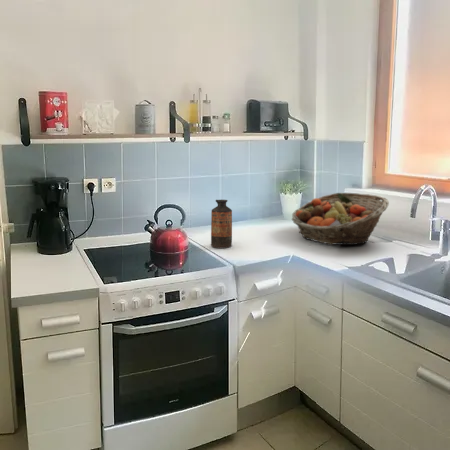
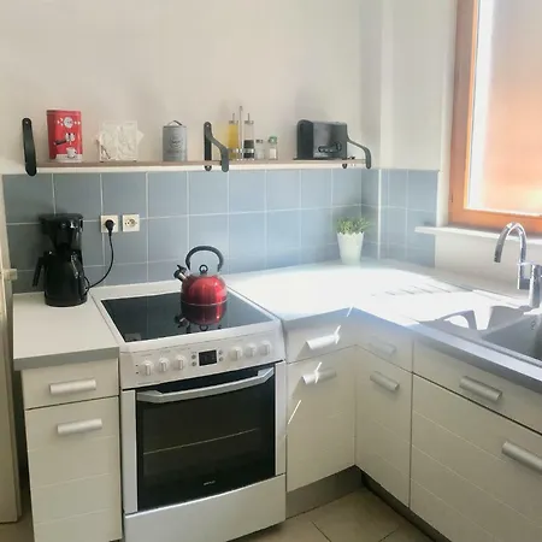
- bottle (221, 222)
- fruit basket (338, 217)
